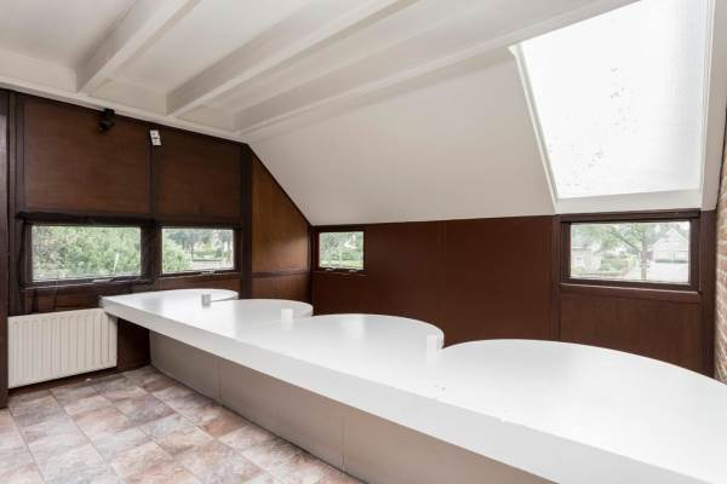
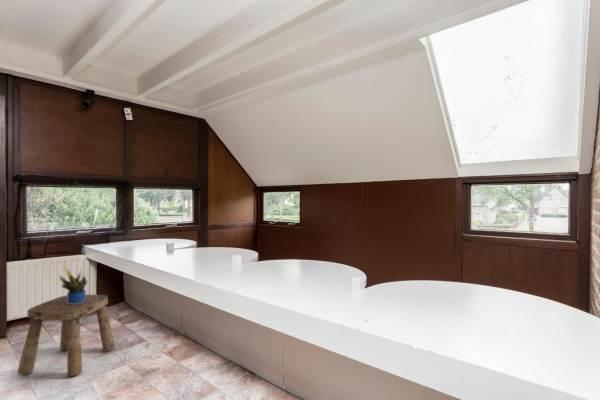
+ potted plant (71, 282)
+ stool (70, 331)
